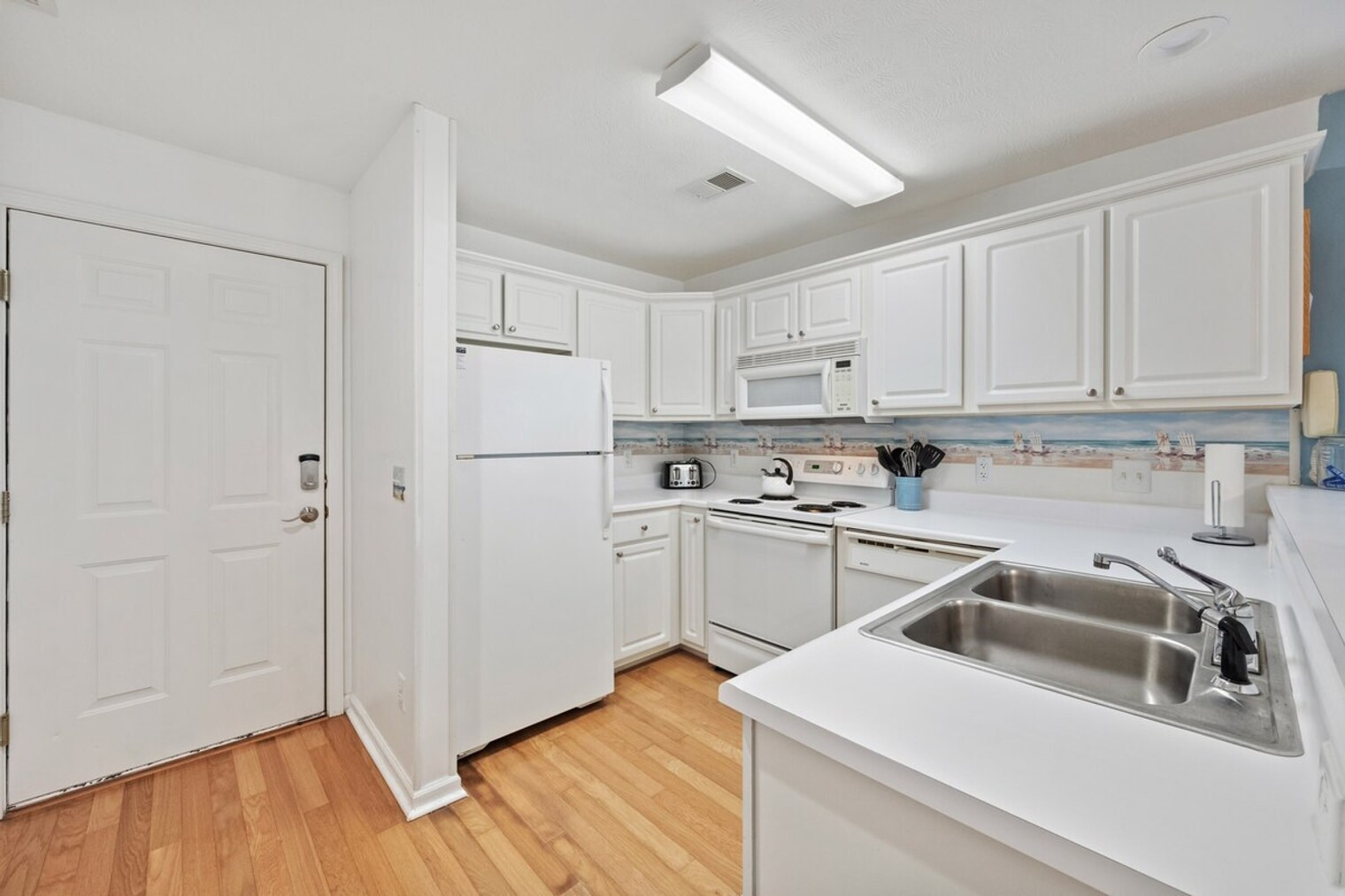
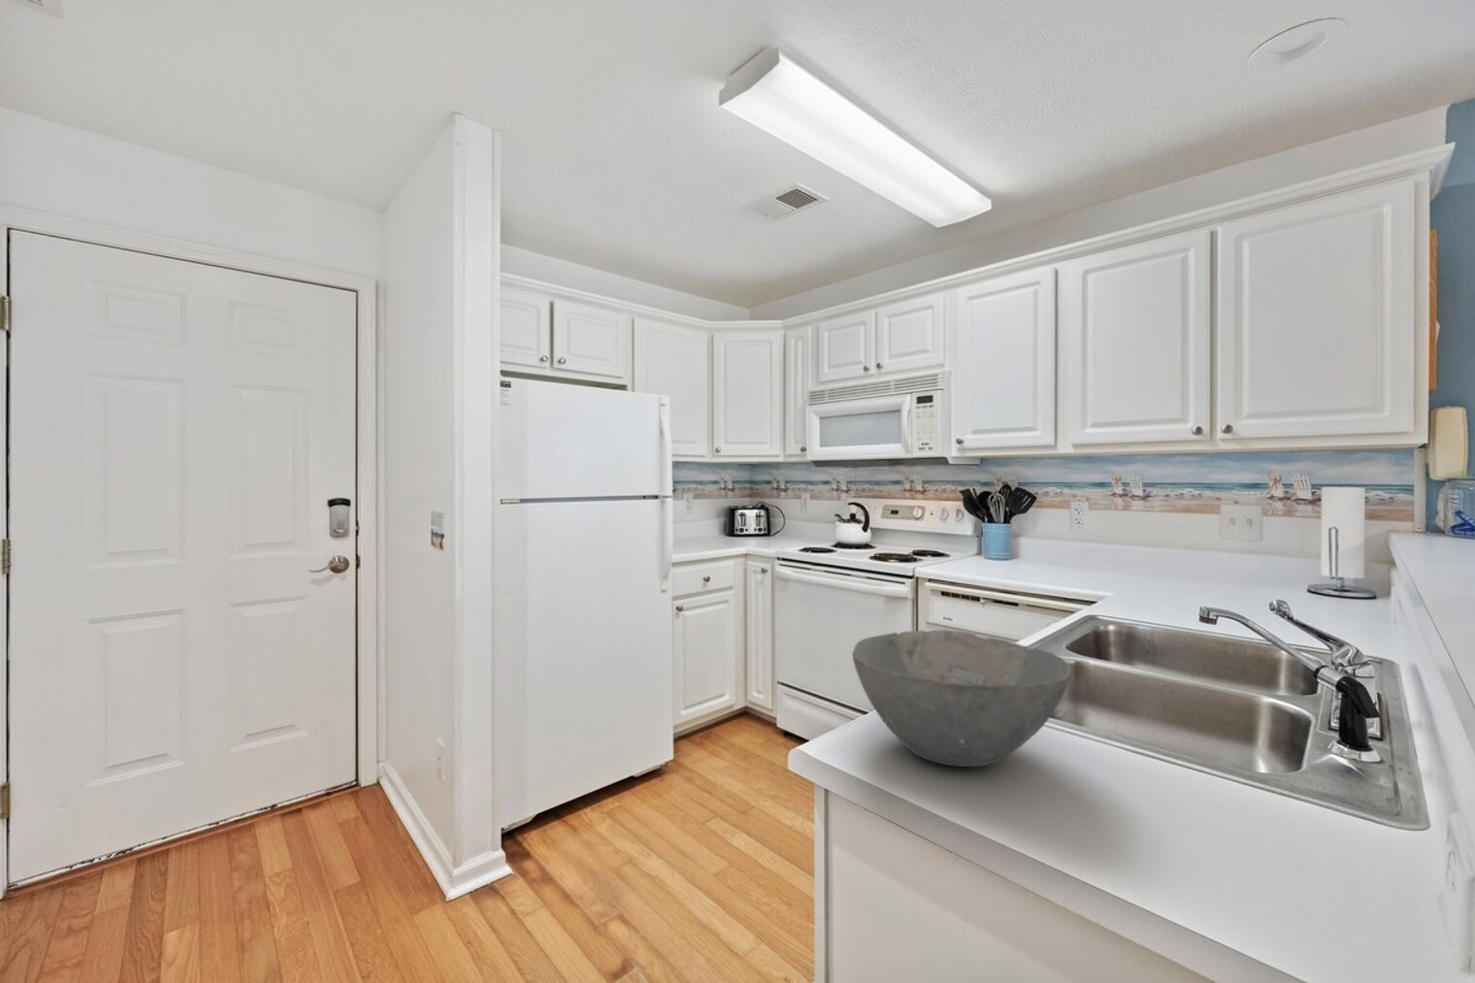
+ bowl (954, 702)
